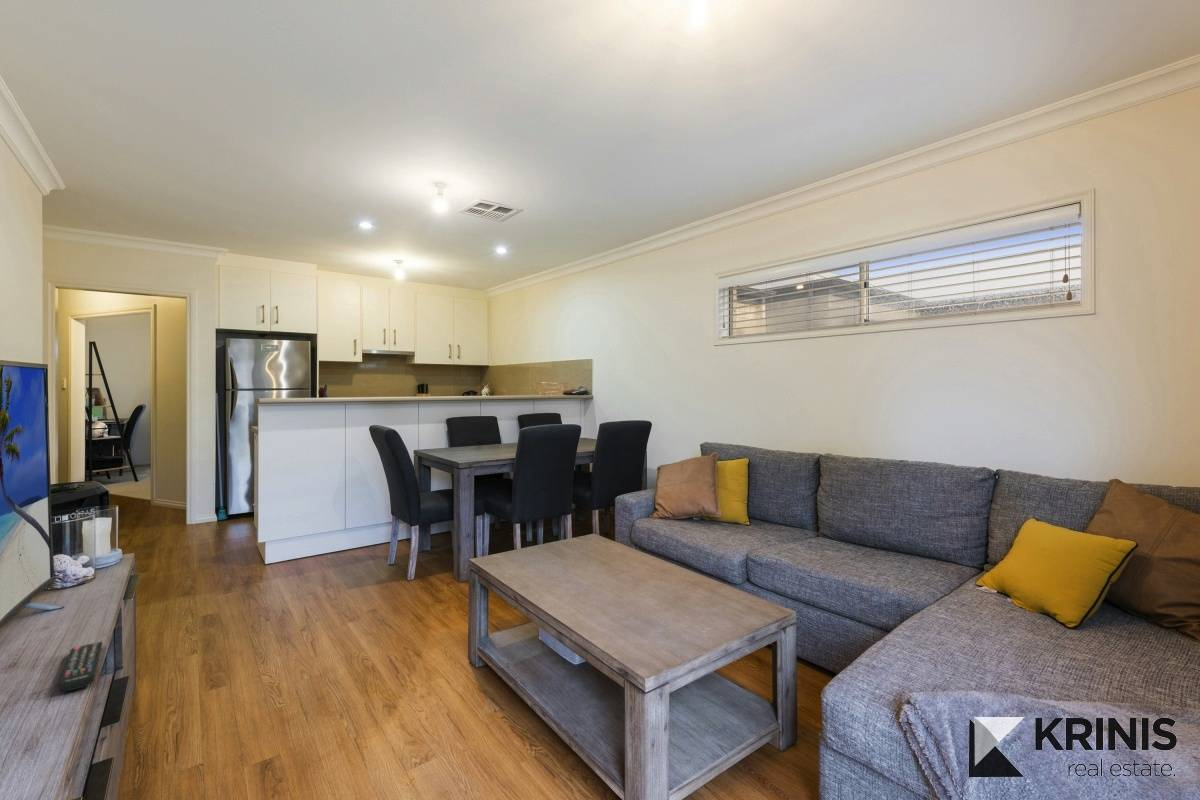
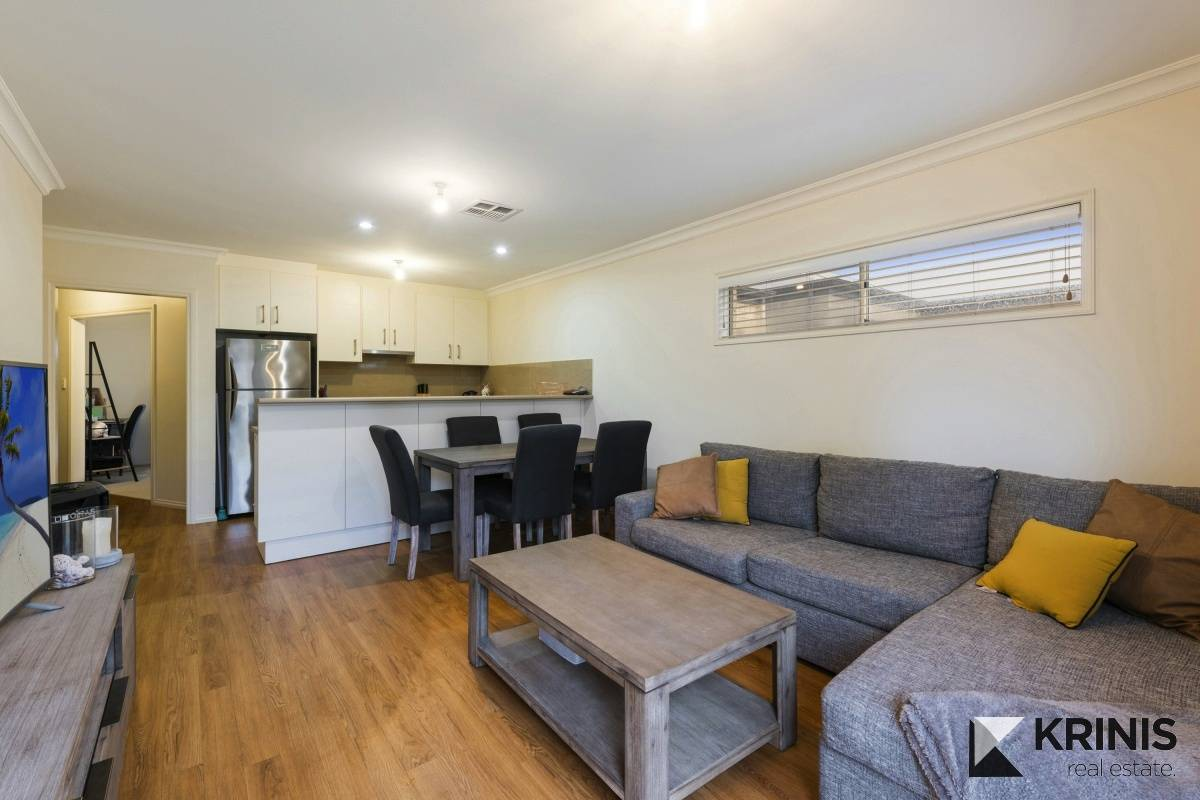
- remote control (82, 664)
